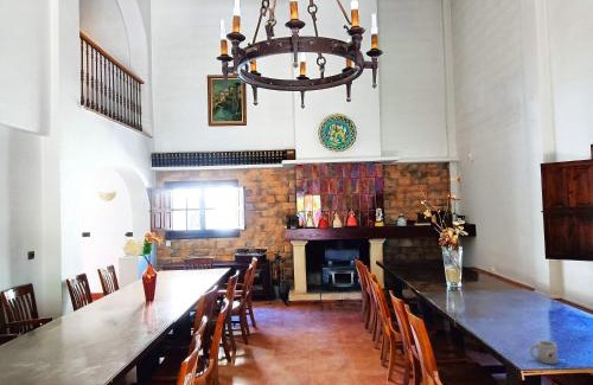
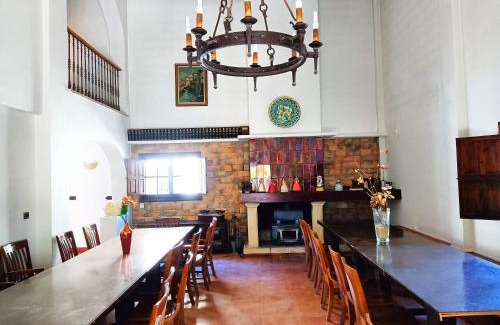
- mug (543, 351)
